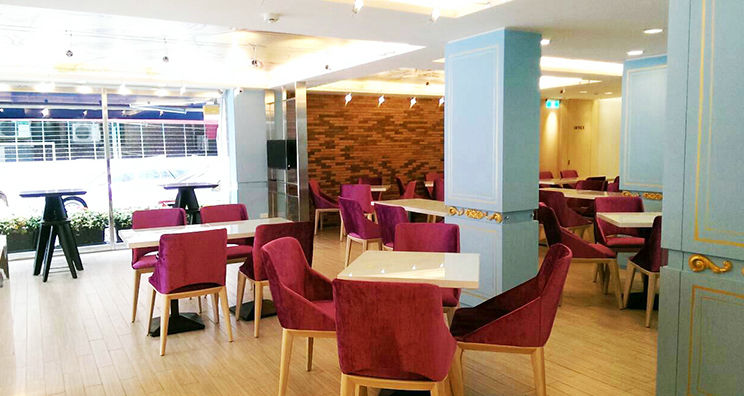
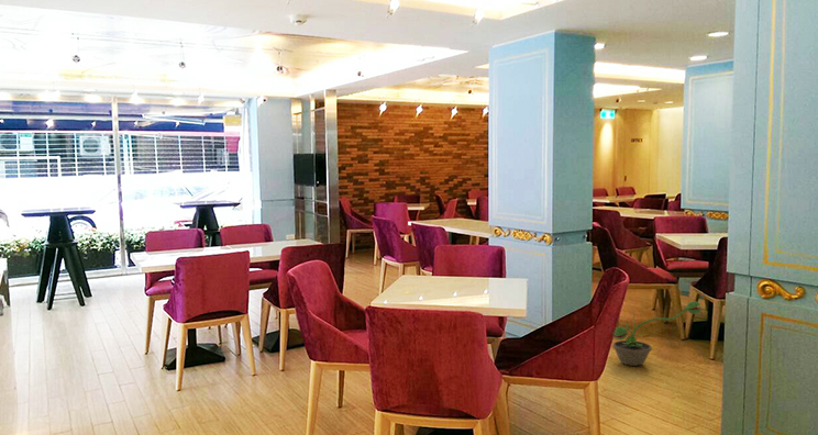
+ decorative plant (648, 344)
